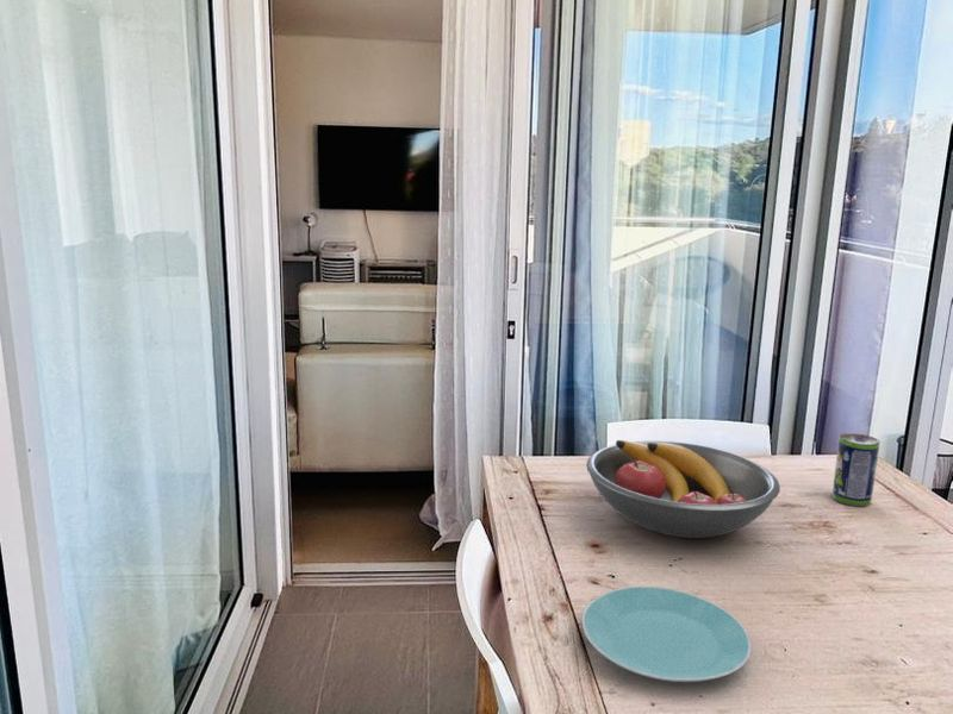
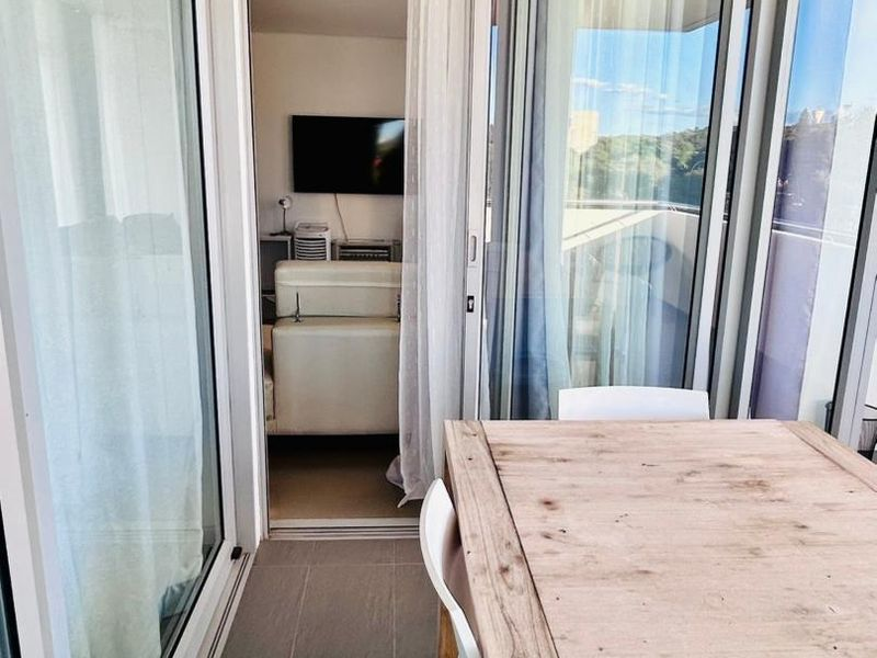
- plate (664, 635)
- fruit bowl (678, 488)
- beverage can (855, 469)
